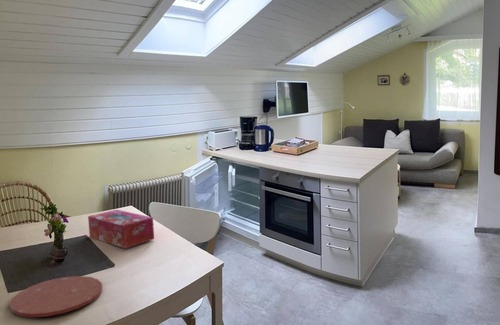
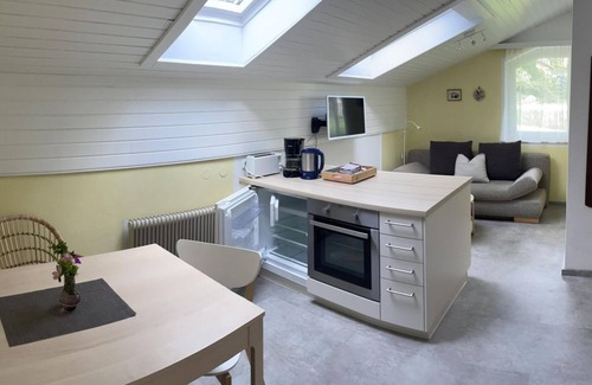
- plate (58, 294)
- tissue box (120, 227)
